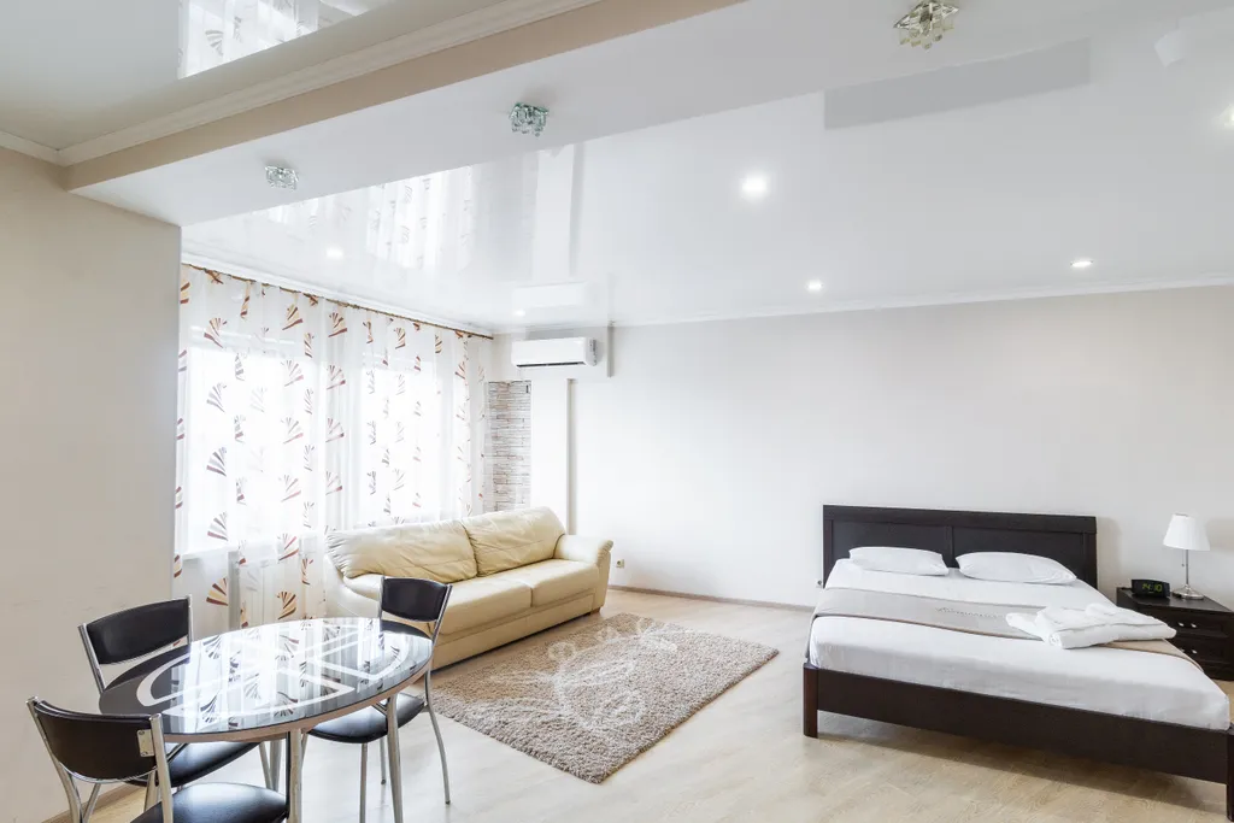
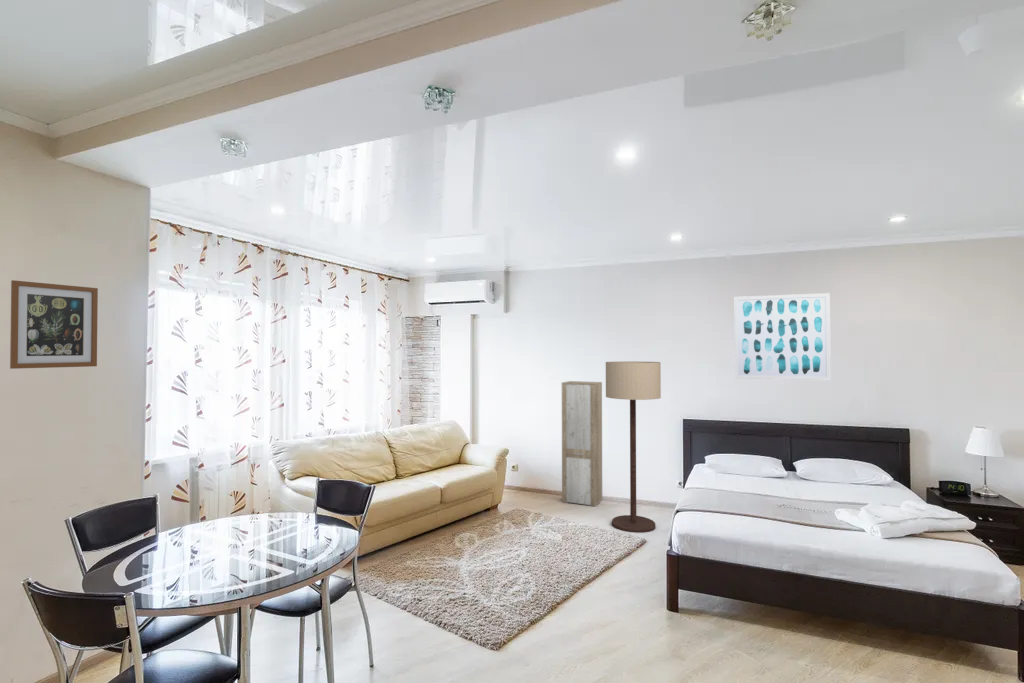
+ wall art (56, 325)
+ wall art (780, 337)
+ floor lamp (633, 443)
+ cabinet (581, 441)
